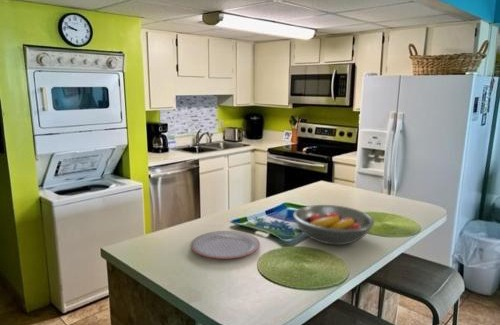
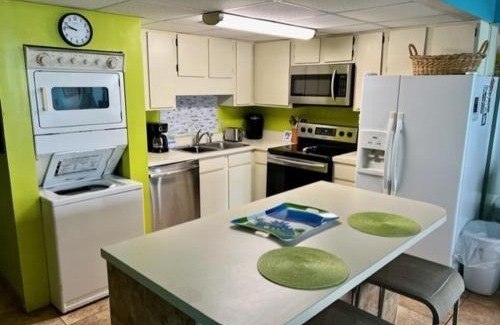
- plate (225, 245)
- fruit bowl (332, 224)
